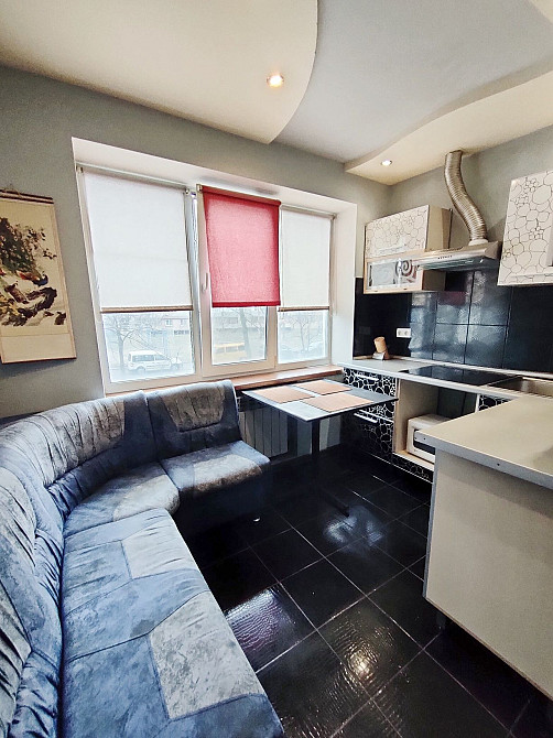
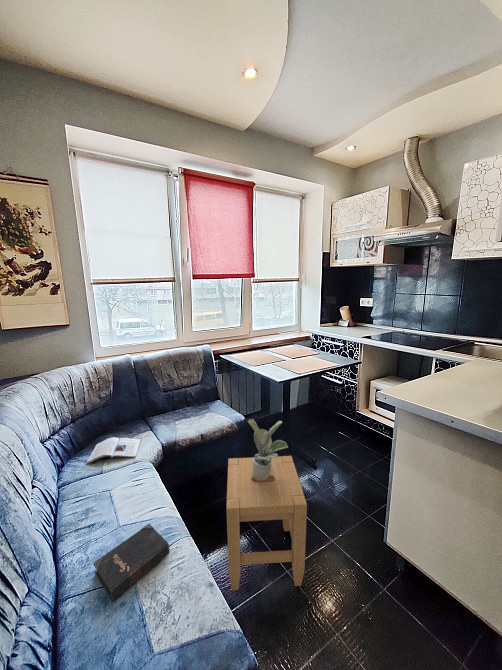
+ hardback book (133, 558)
+ magazine (115, 447)
+ potted plant (268, 447)
+ stool (263, 518)
